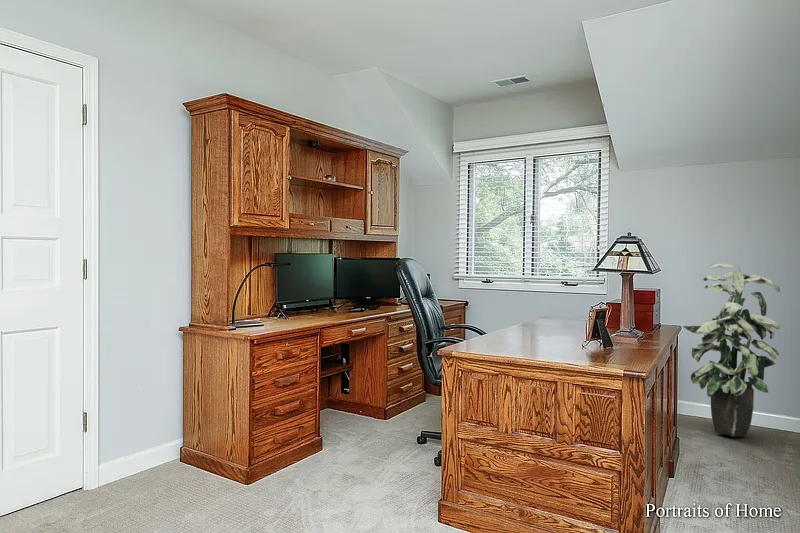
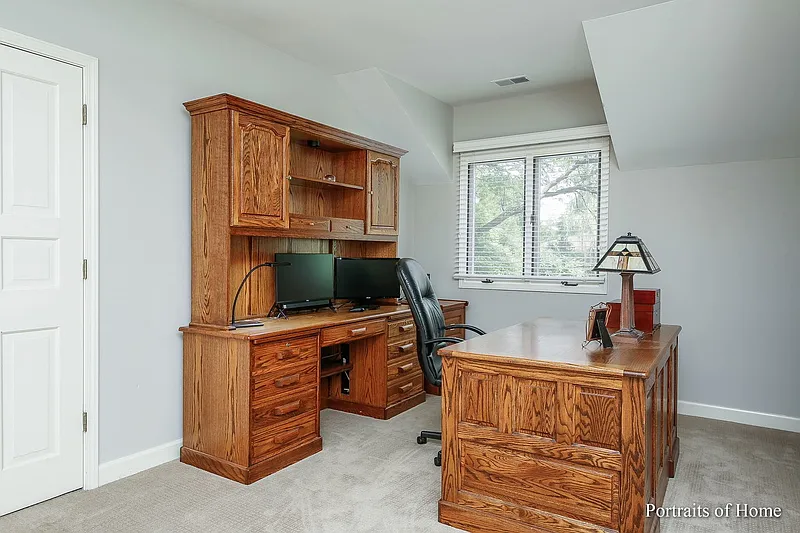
- indoor plant (729, 348)
